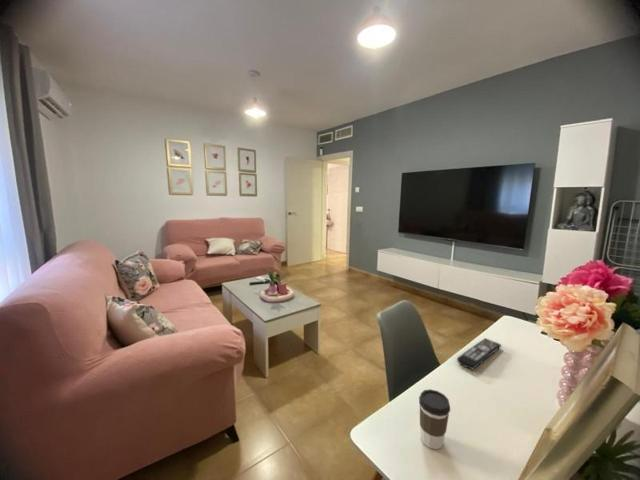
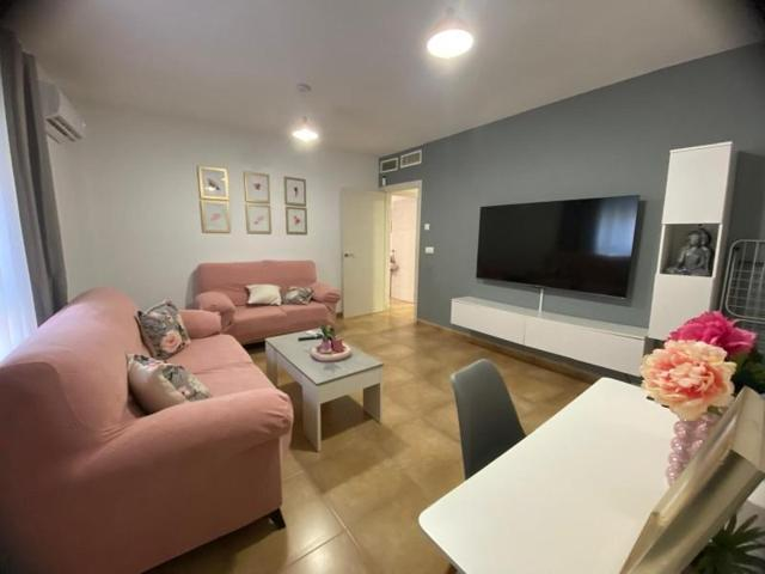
- coffee cup (433, 419)
- remote control (479, 353)
